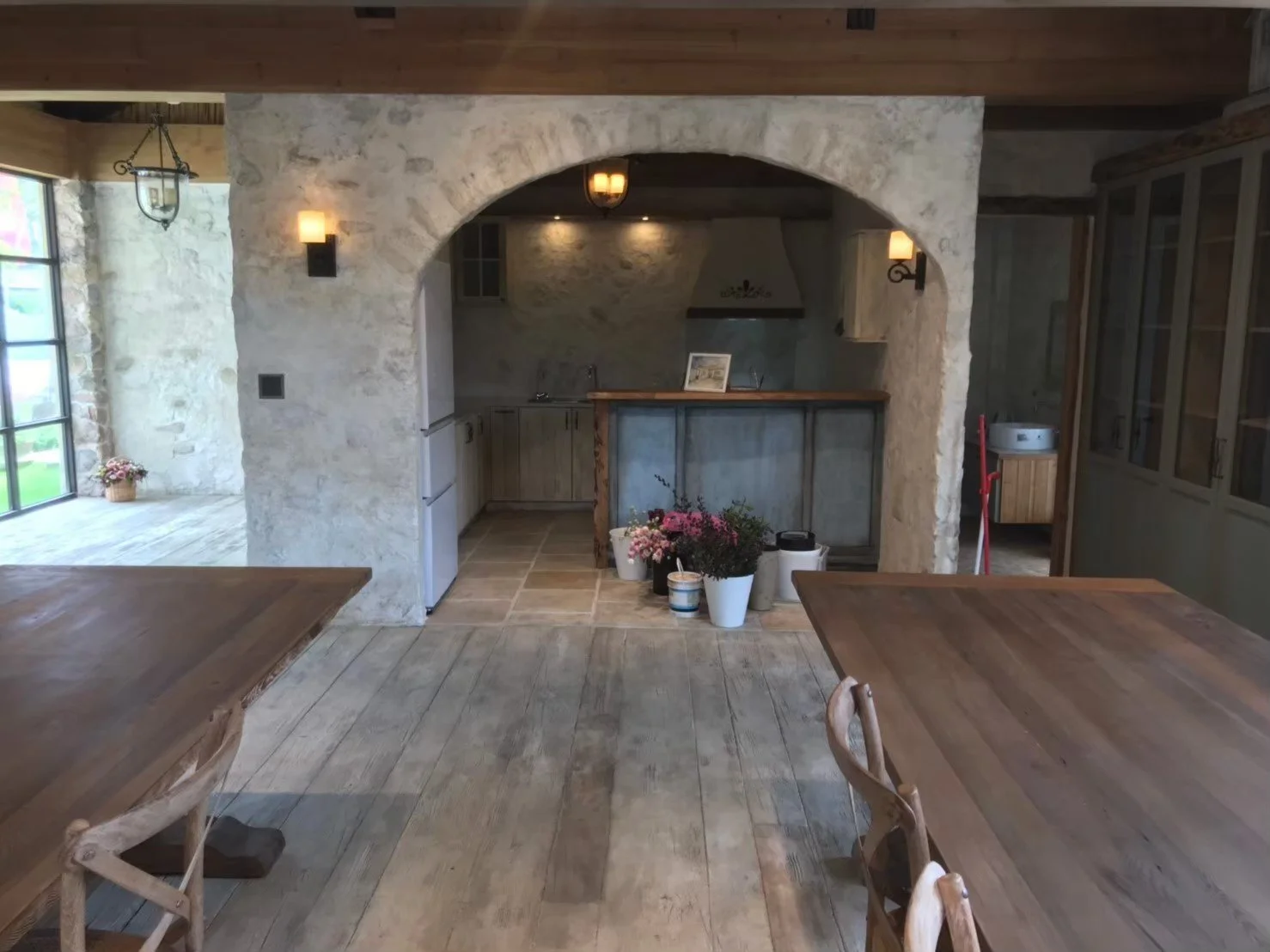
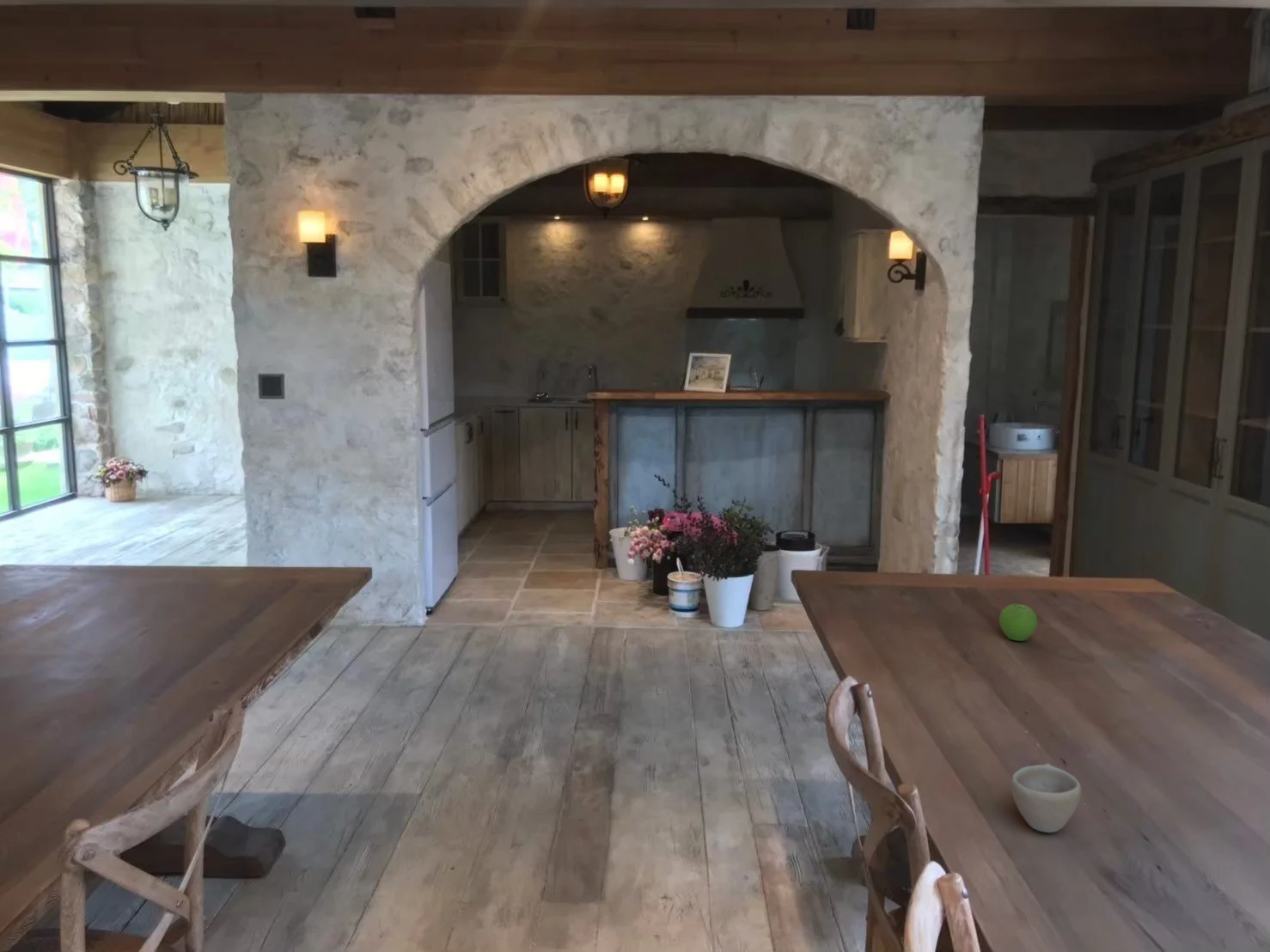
+ cup (1043, 797)
+ fruit (1017, 622)
